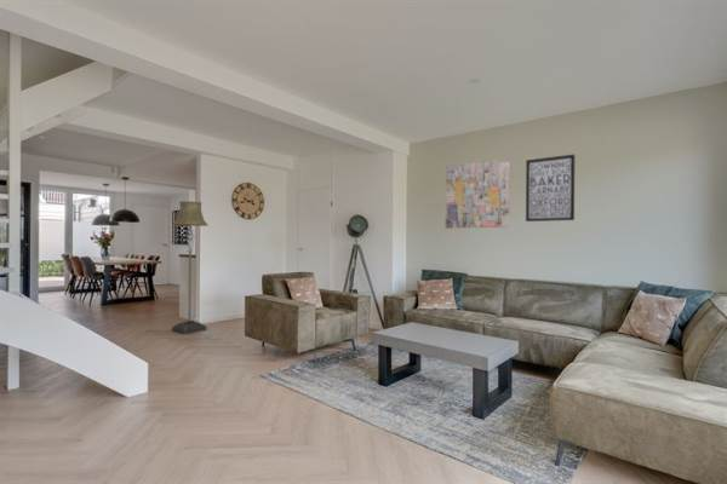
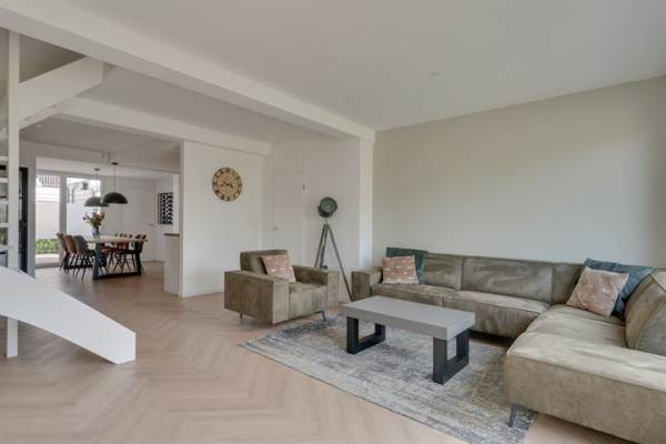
- floor lamp (189, 266)
- wall art (549, 189)
- wall art (475, 195)
